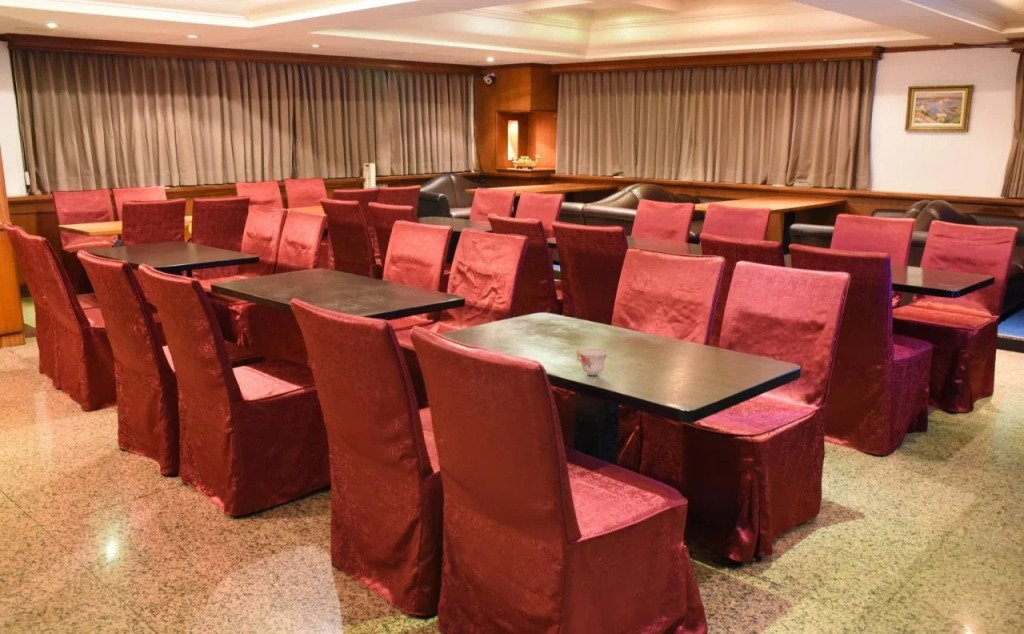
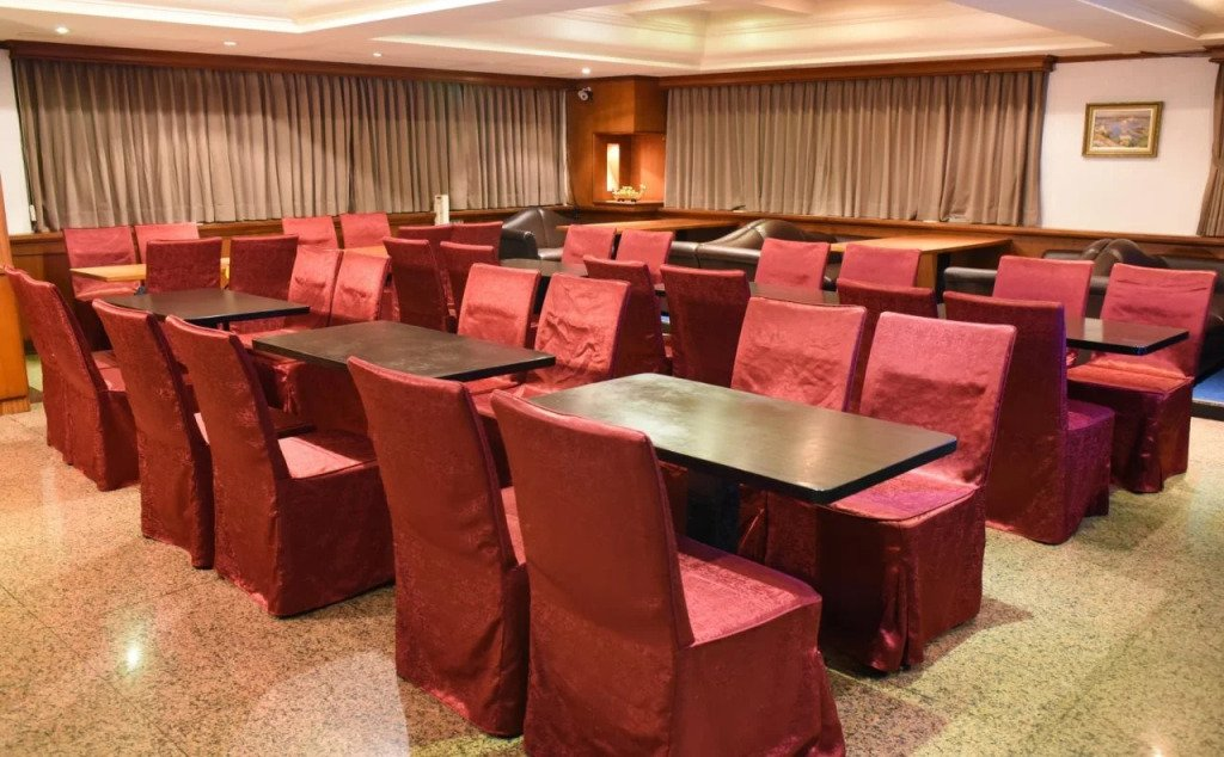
- teacup (590, 362)
